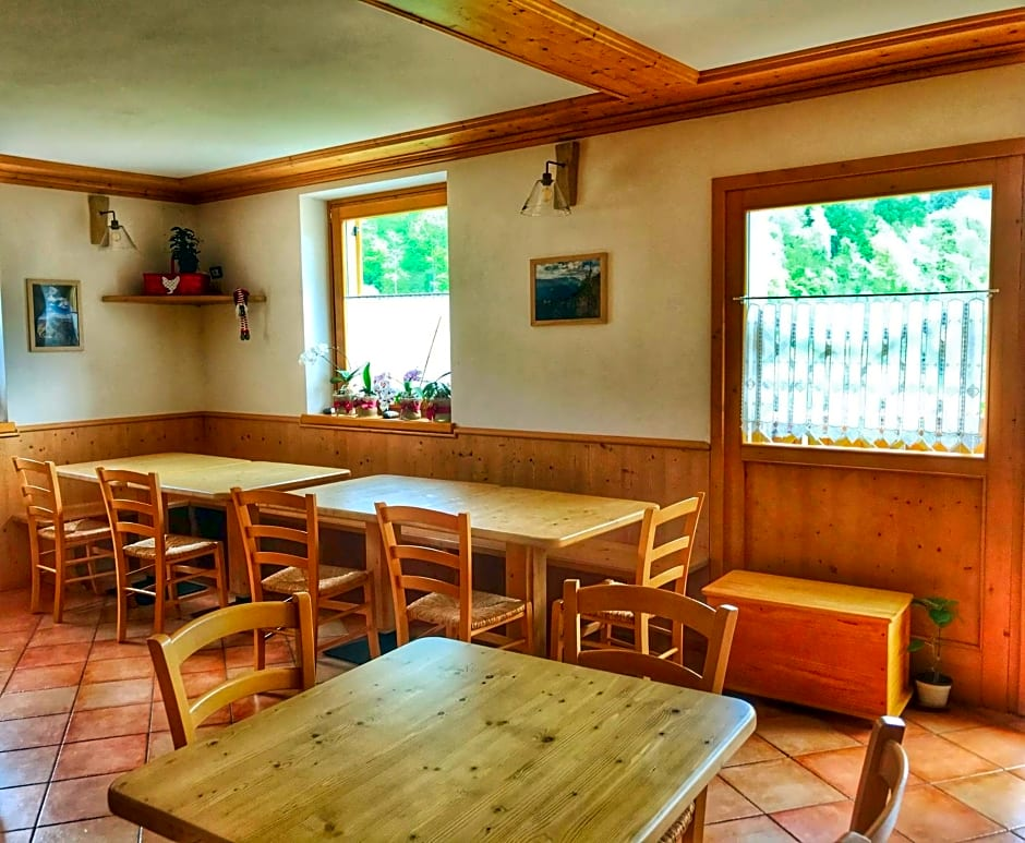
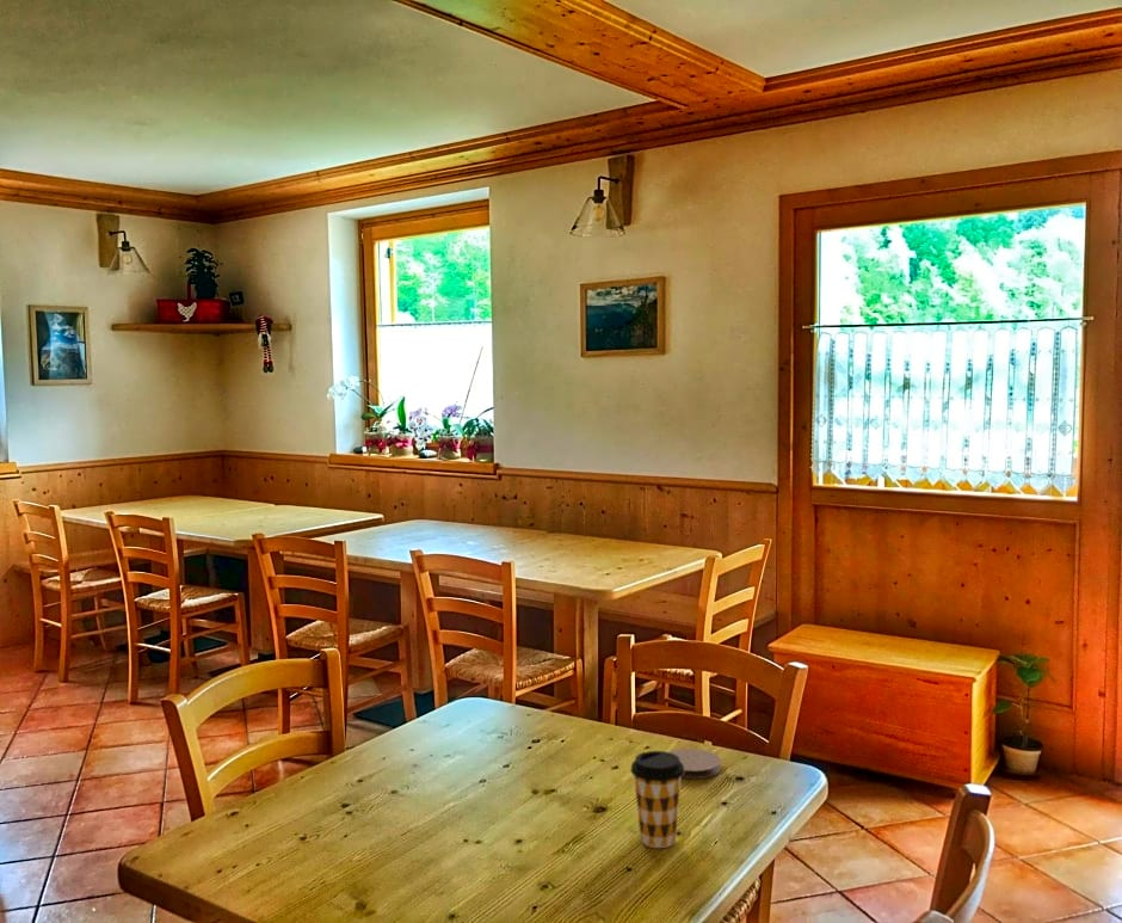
+ coaster (691, 763)
+ coffee cup (658, 799)
